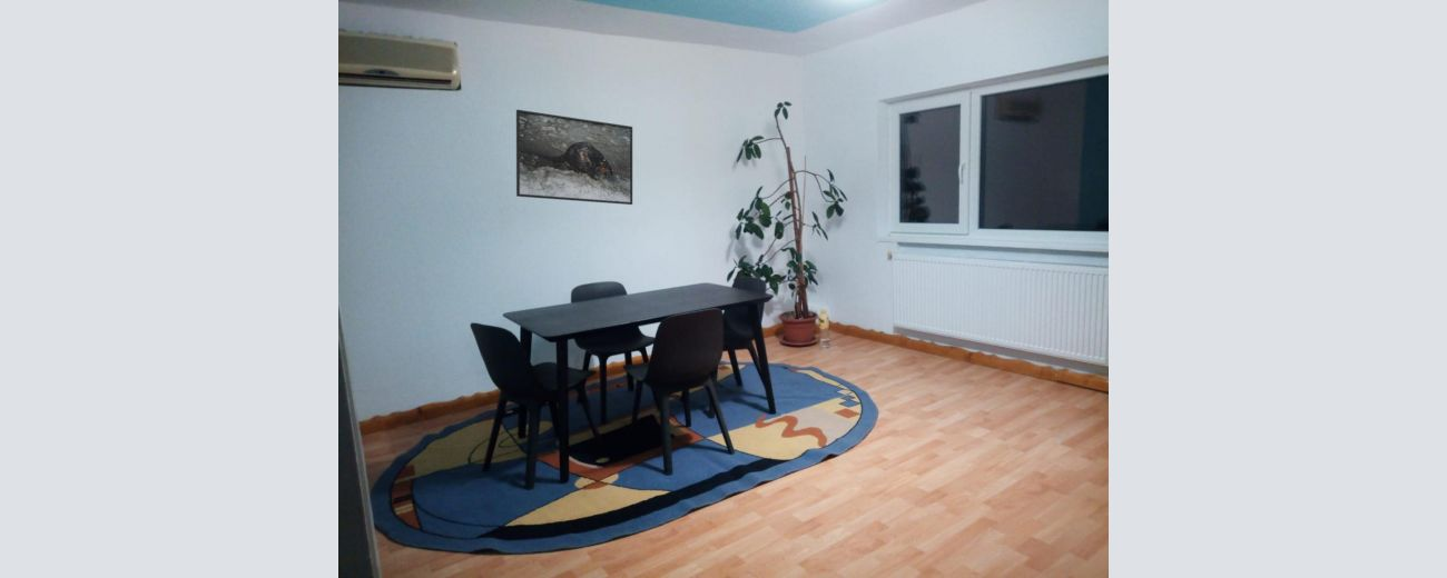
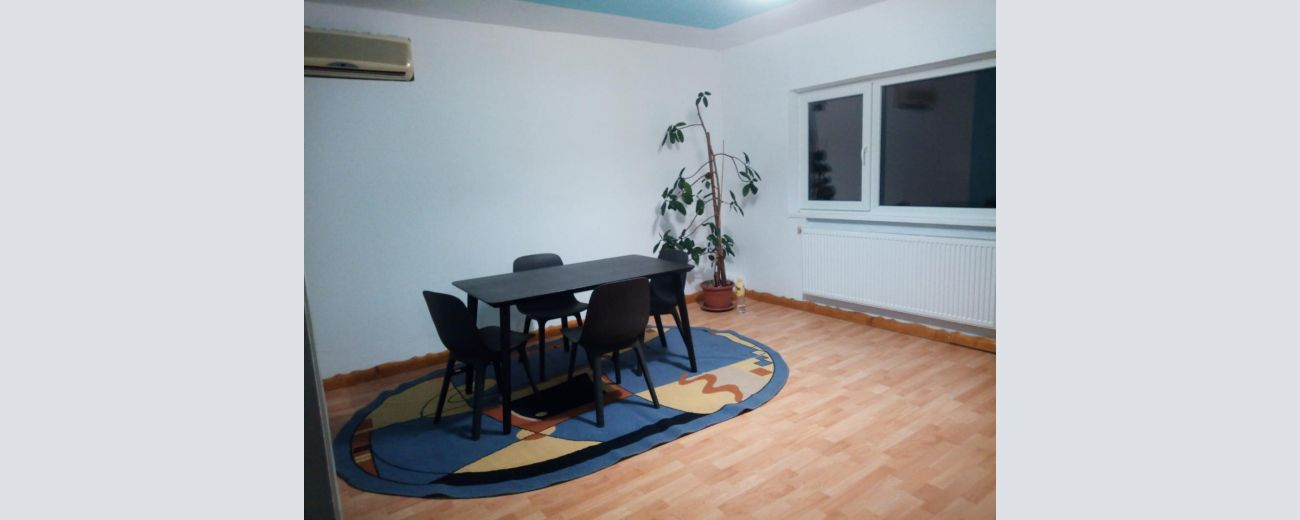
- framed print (577, 159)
